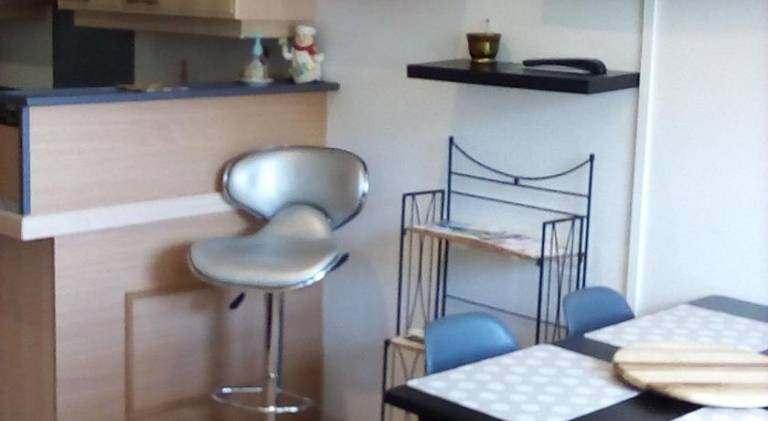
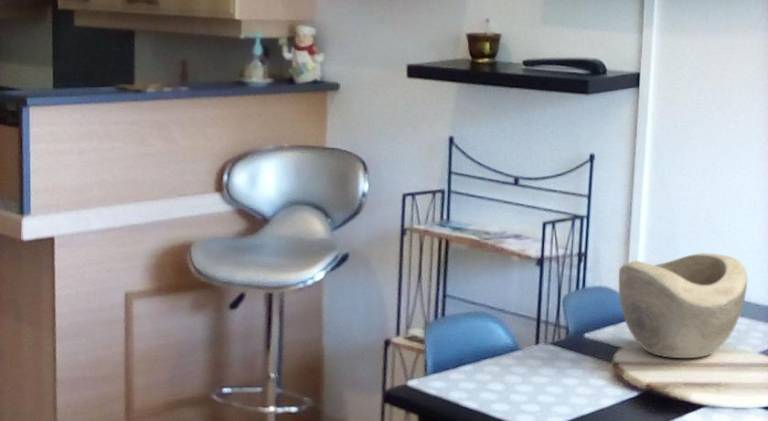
+ decorative bowl (680, 304)
